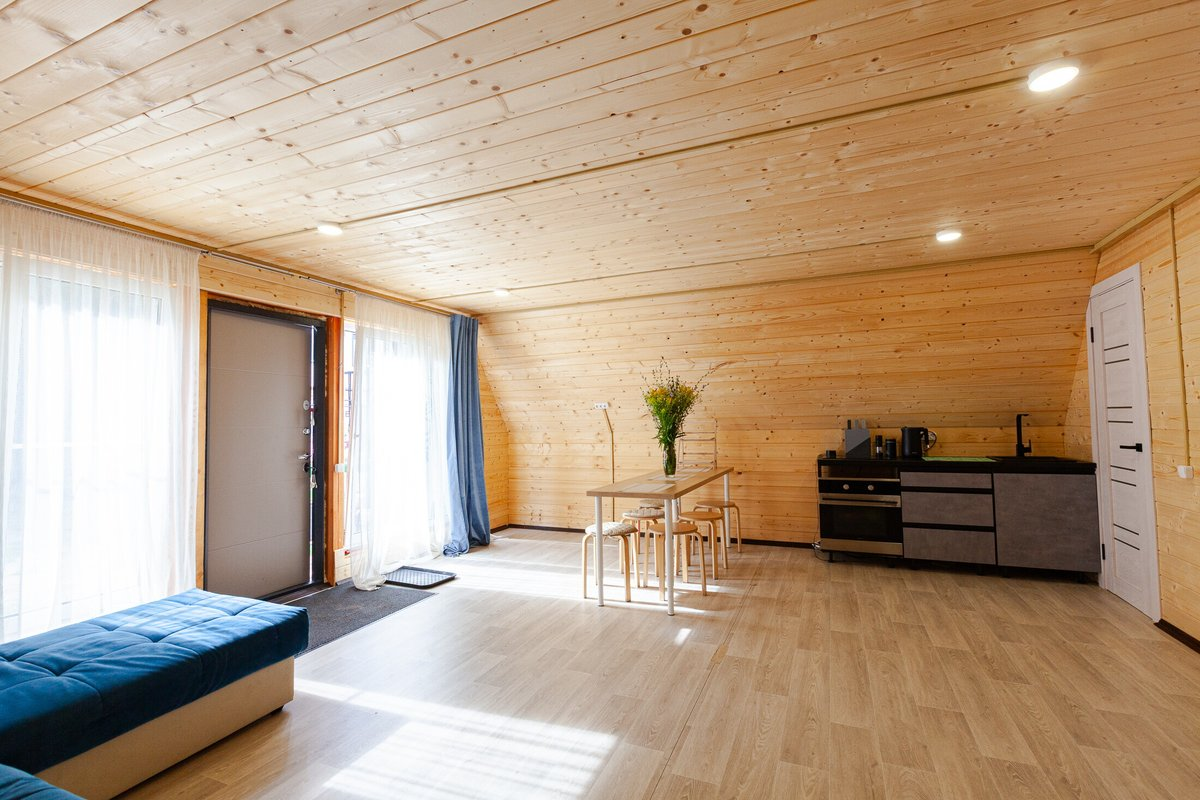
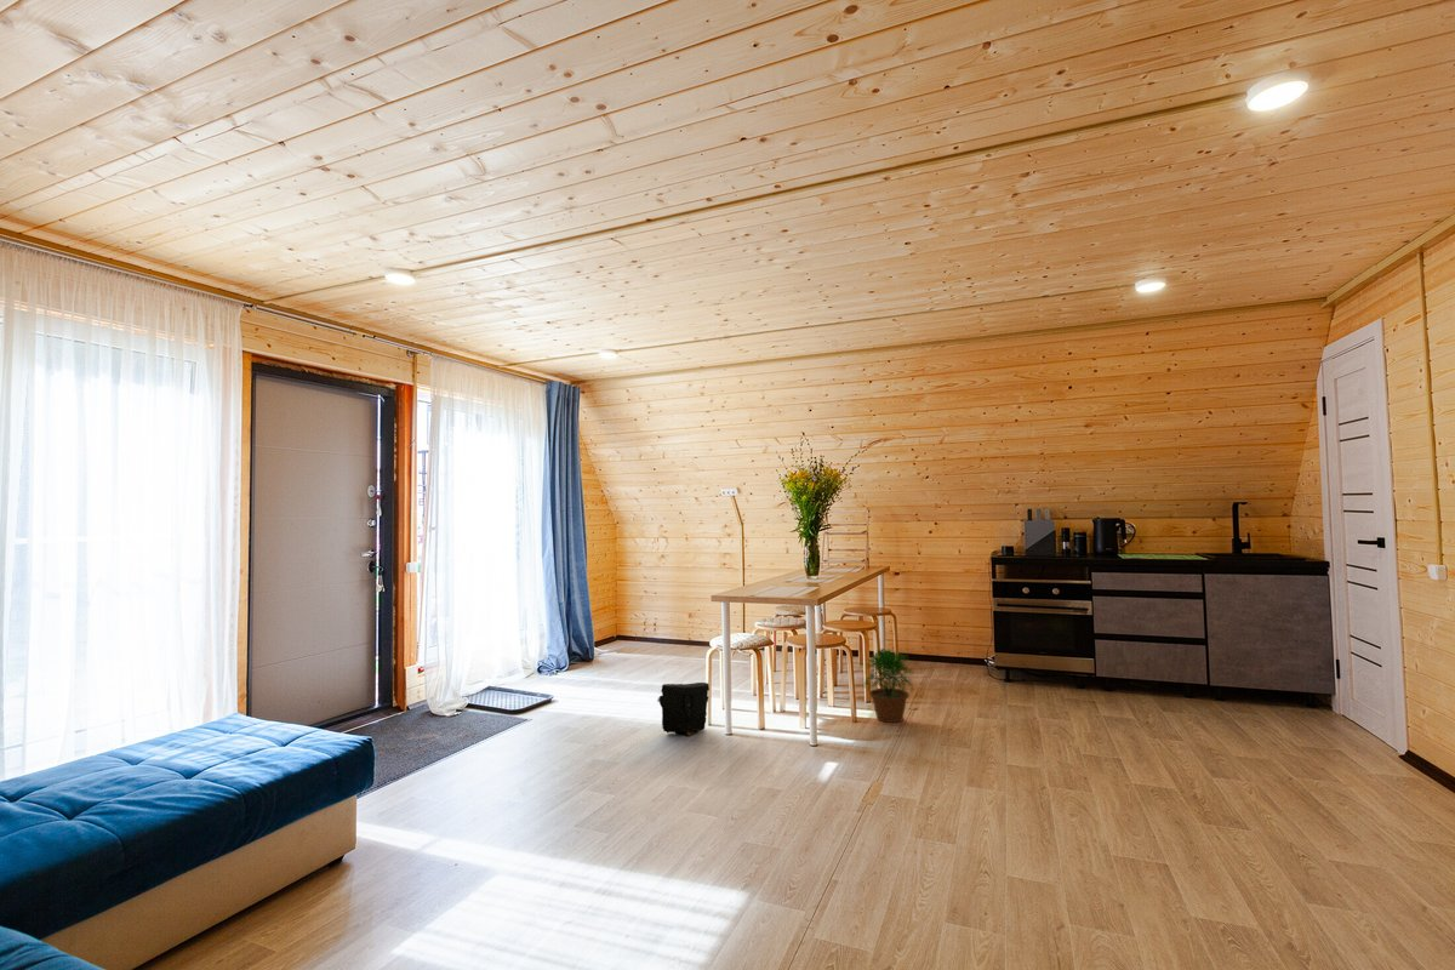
+ potted plant (888, 683)
+ bag (684, 706)
